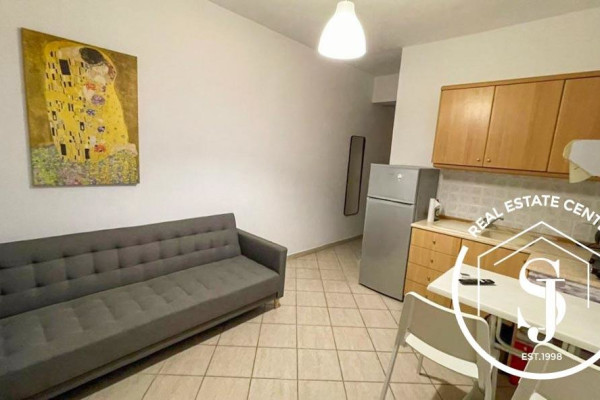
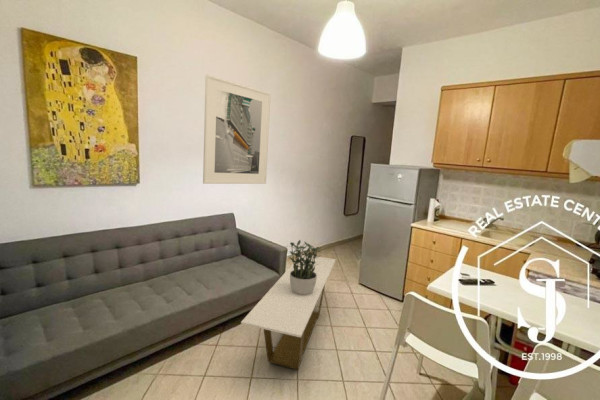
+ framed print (239, 135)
+ coffee table (299, 309)
+ potted plant (302, 264)
